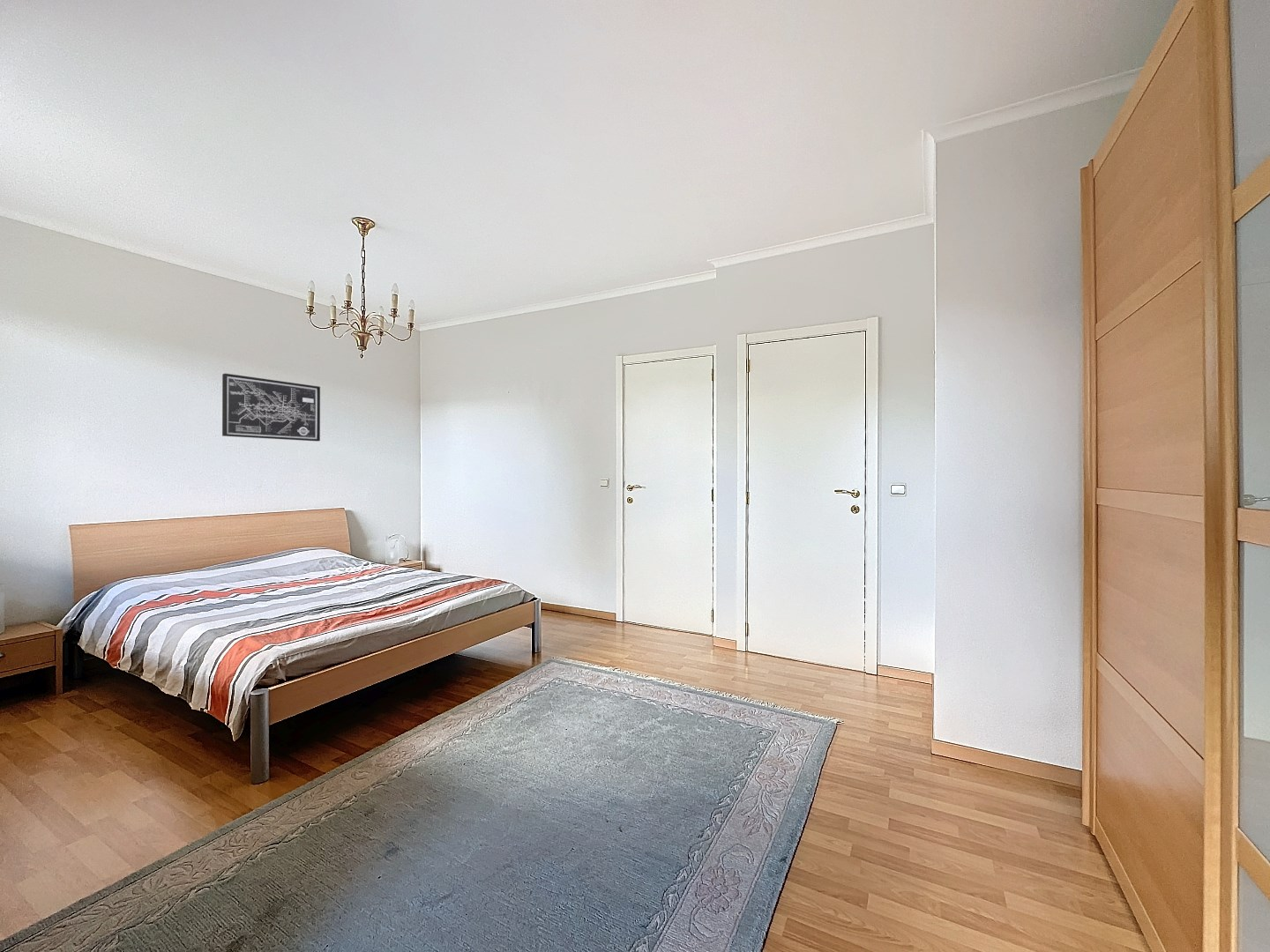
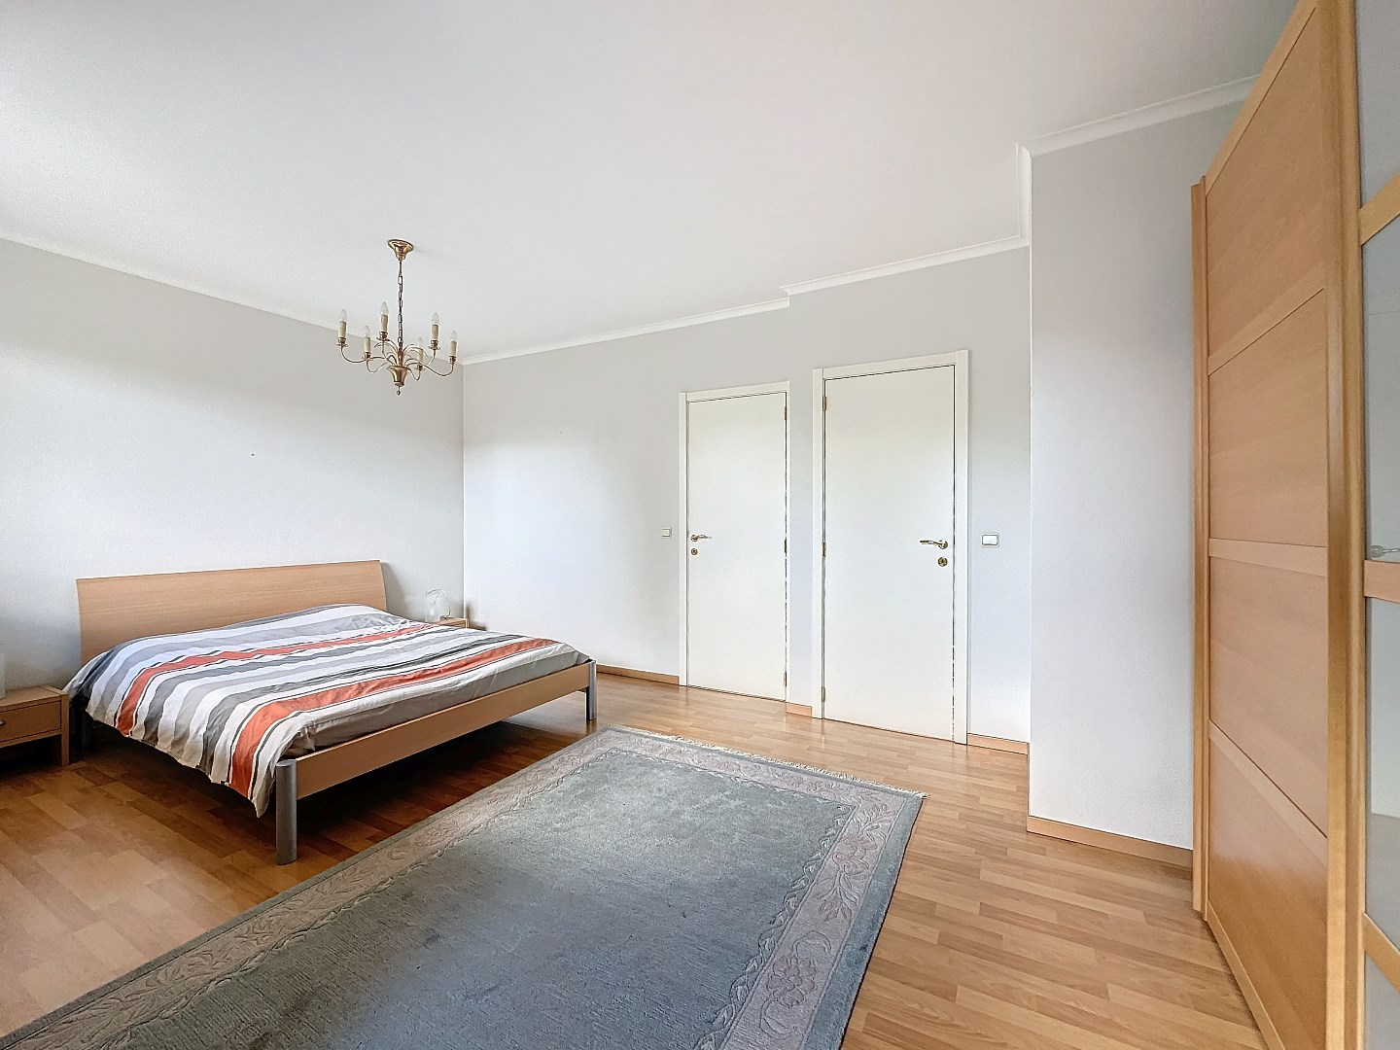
- wall art (274, 409)
